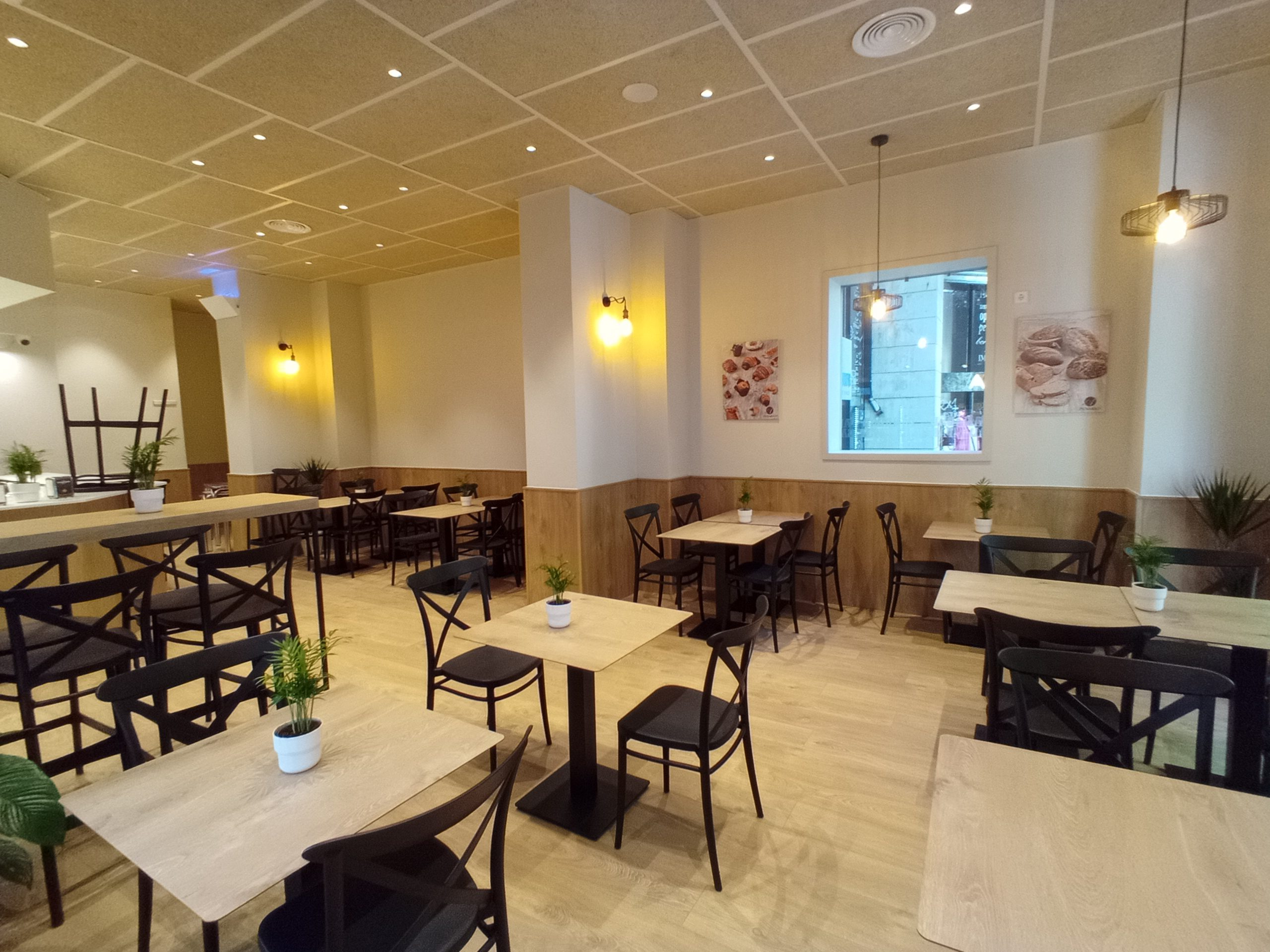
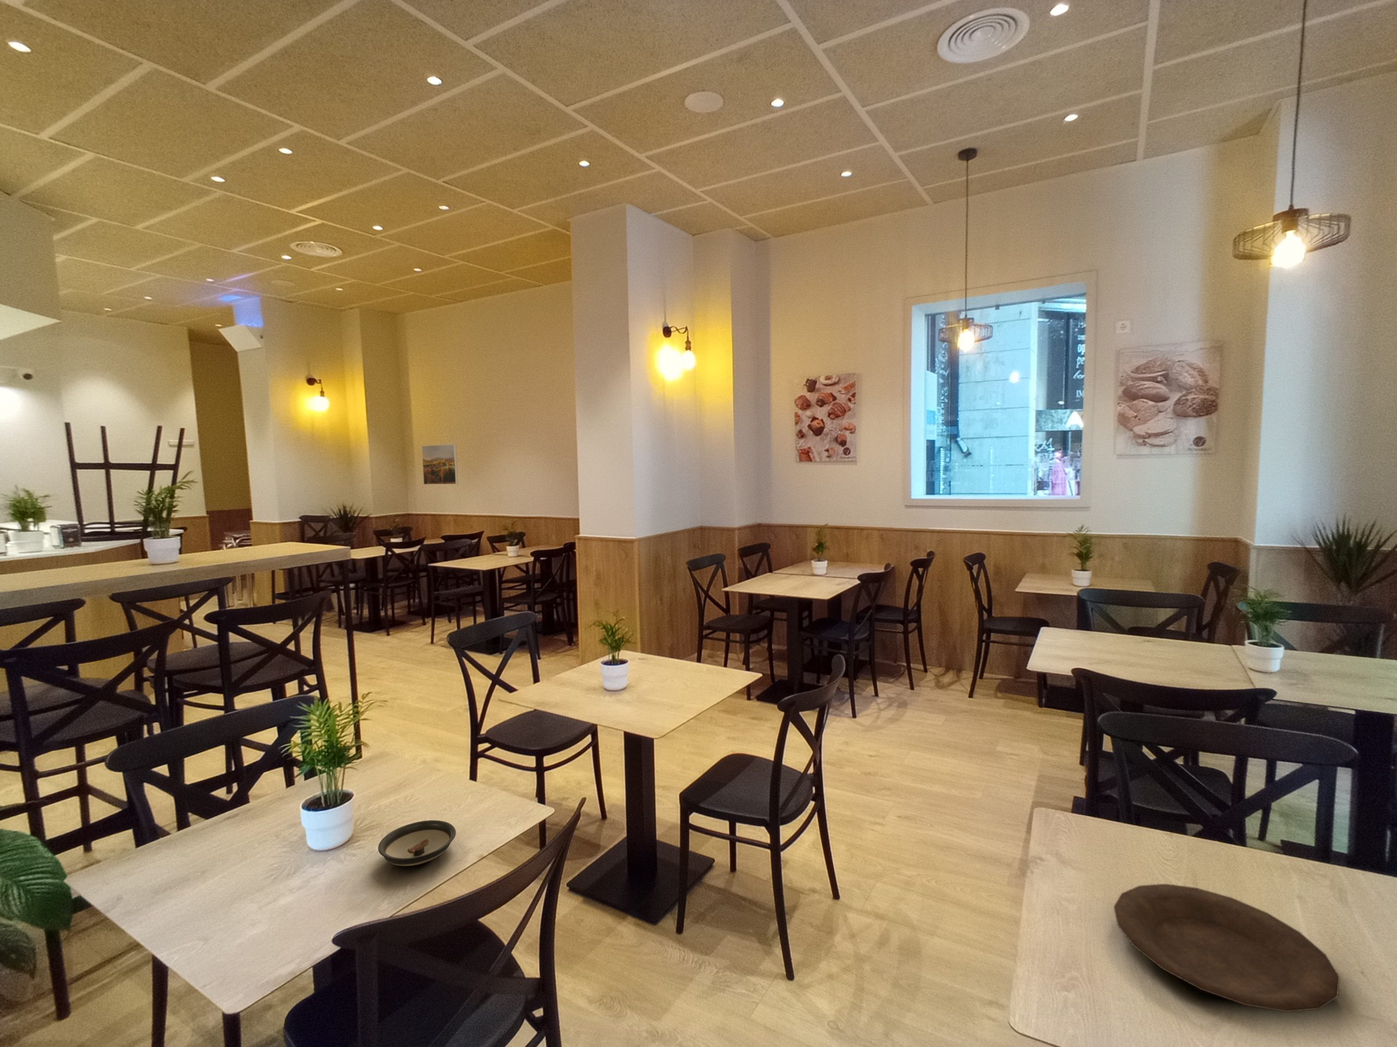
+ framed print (439, 464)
+ saucer (418, 847)
+ plate (1218, 946)
